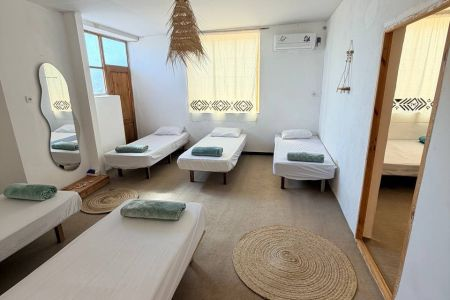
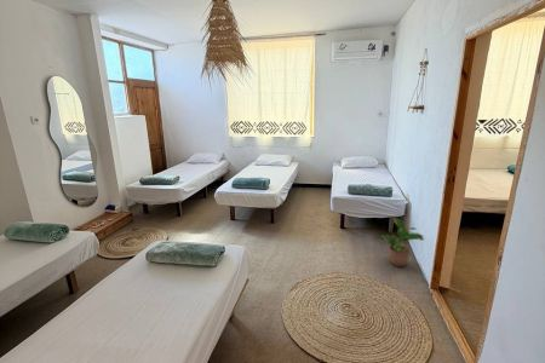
+ potted plant (402, 243)
